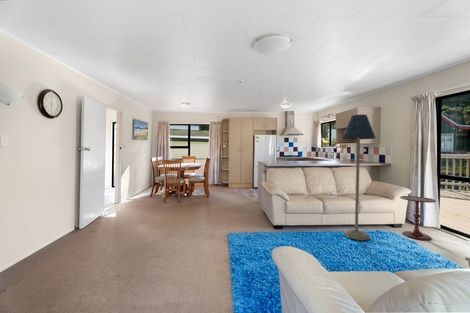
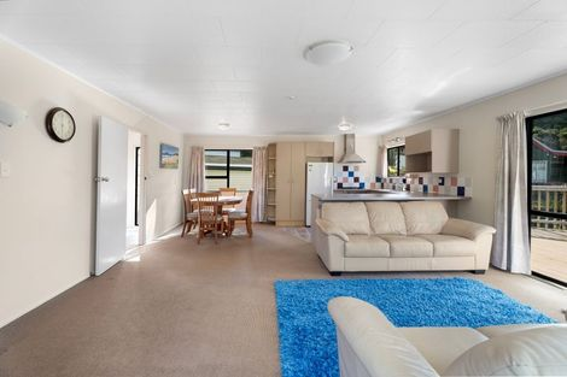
- floor lamp (357, 175)
- side table (416, 217)
